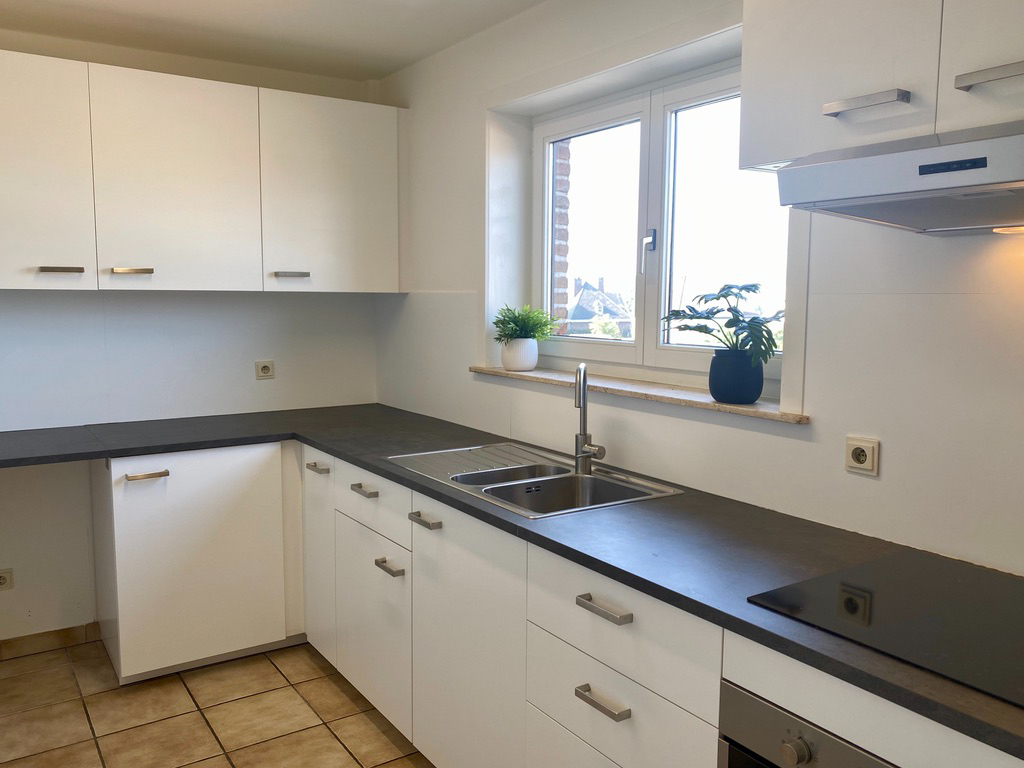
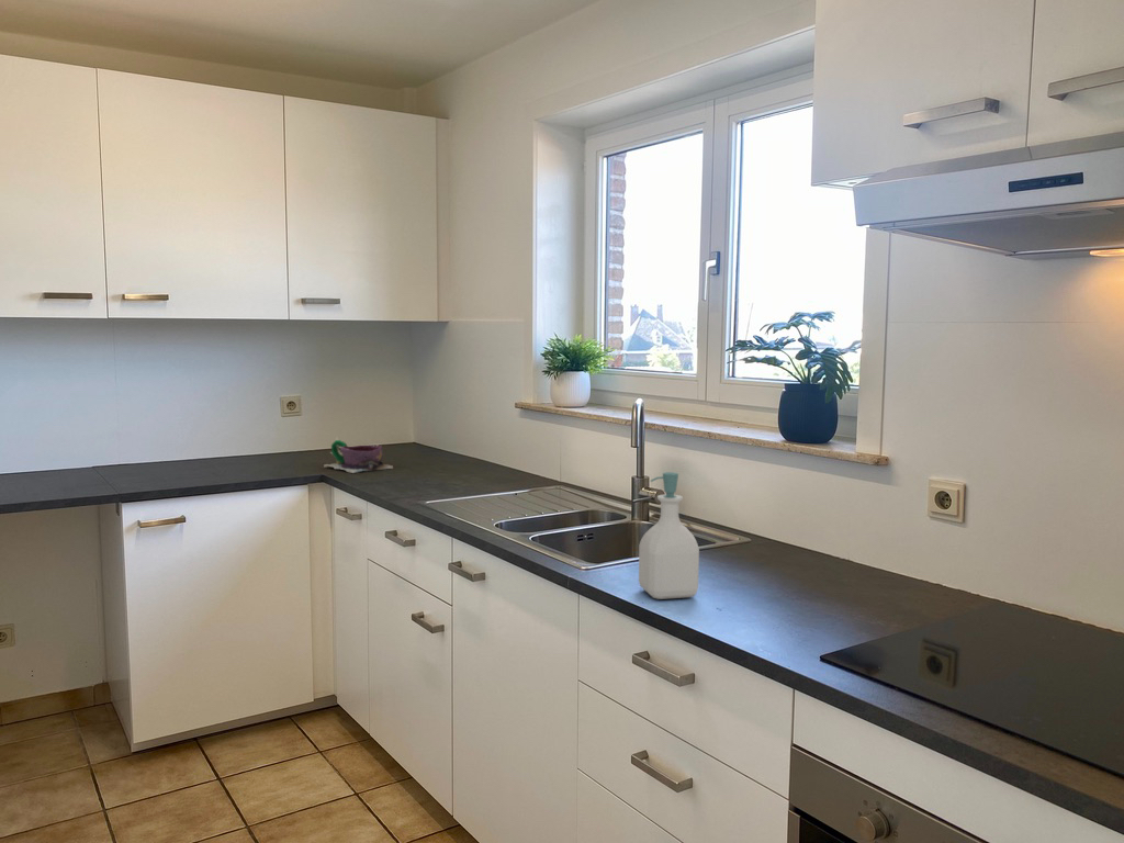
+ cup and saucer (358, 452)
+ soap bottle (668, 532)
